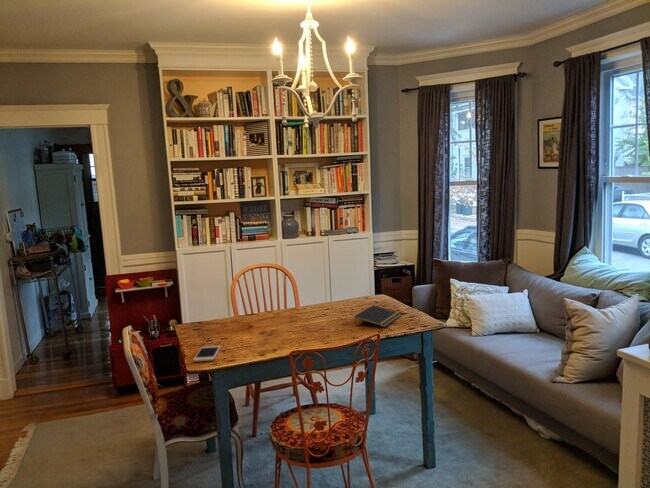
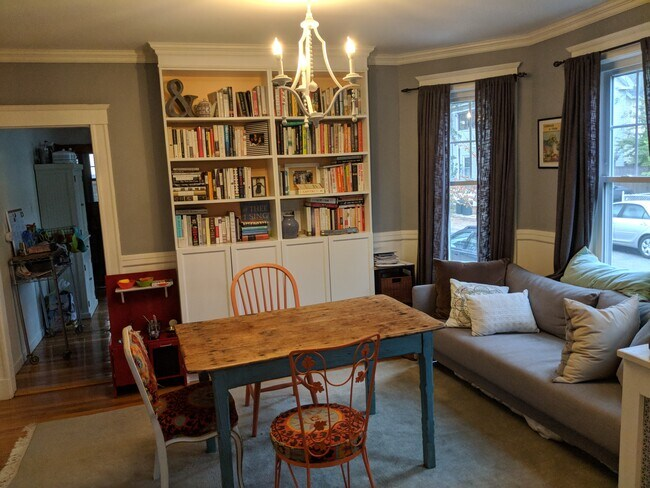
- cell phone (207, 353)
- notepad (378, 315)
